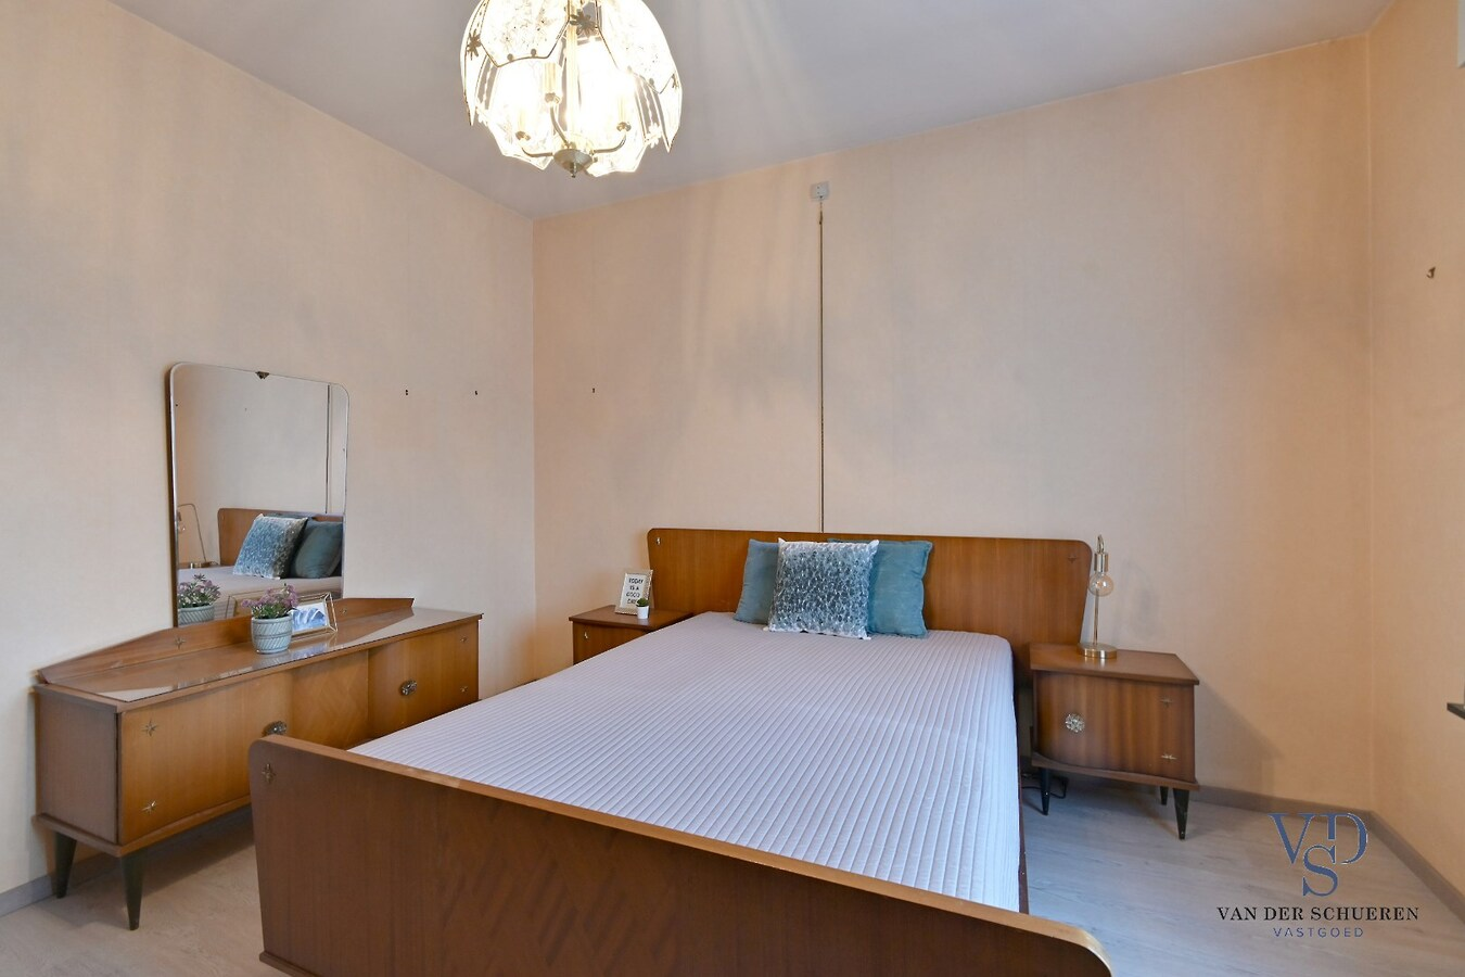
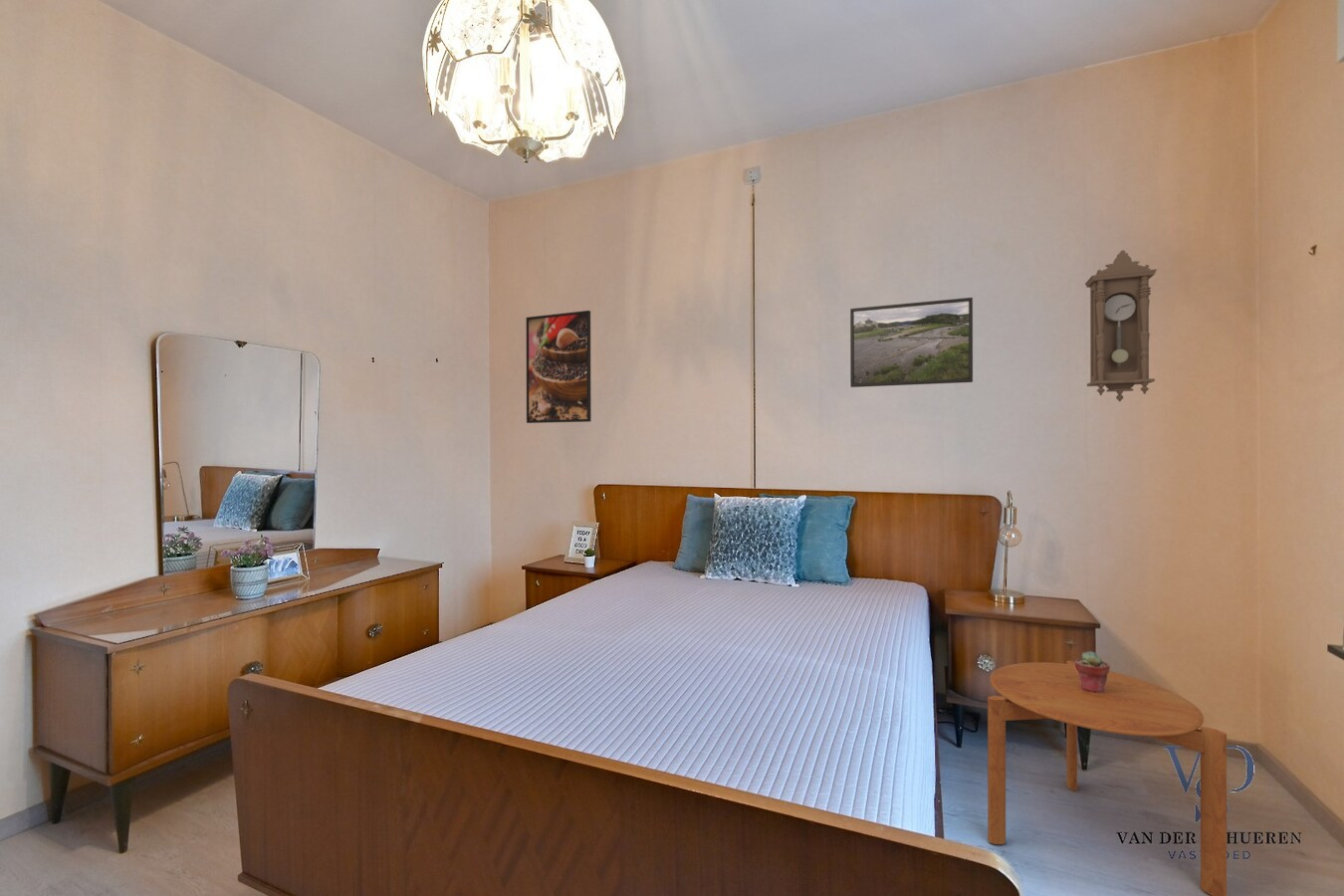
+ side table (1076, 759)
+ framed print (909, 343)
+ pendulum clock (1119, 328)
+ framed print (558, 367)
+ potted succulent (1092, 669)
